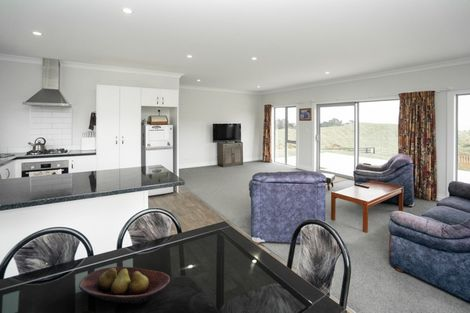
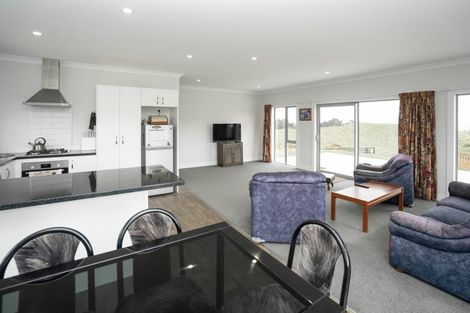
- fruit bowl (125, 281)
